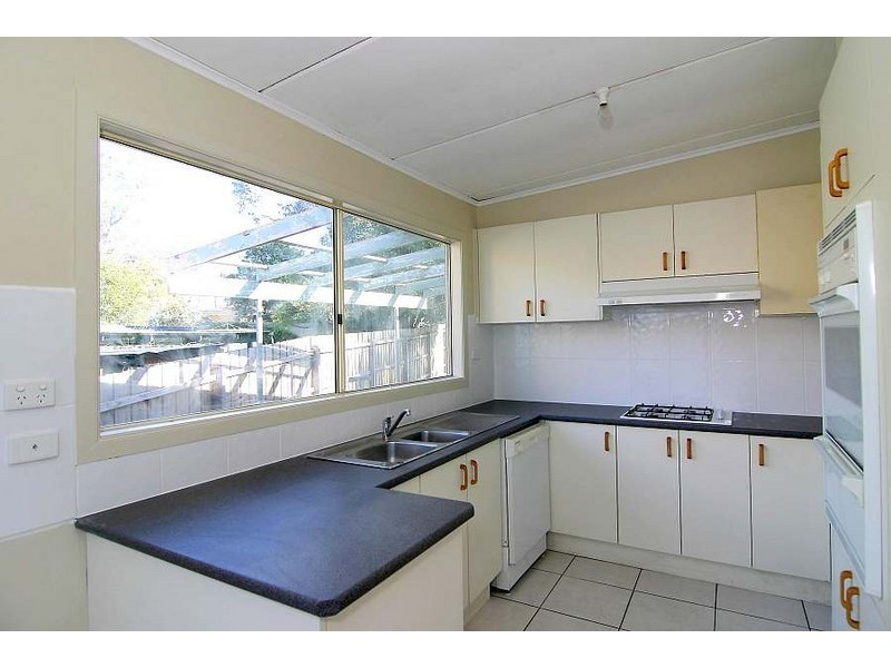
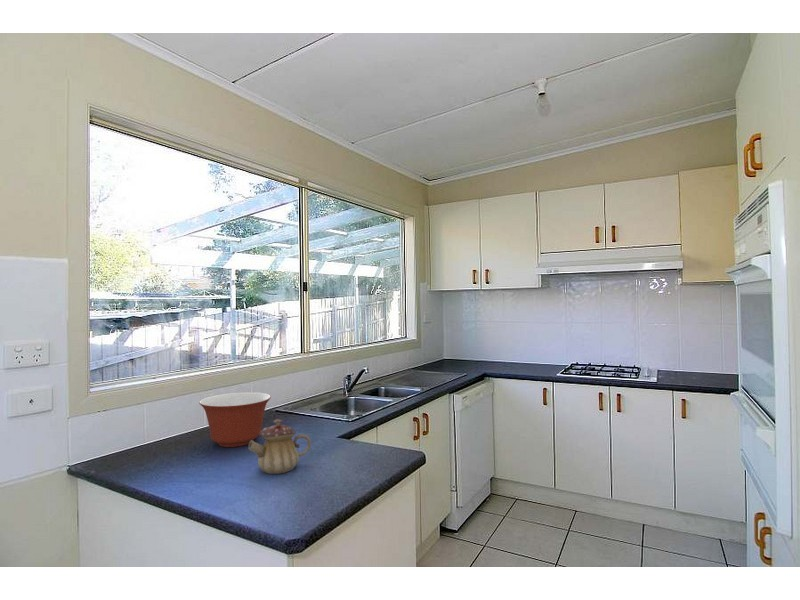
+ mixing bowl (236, 420)
+ teapot (281, 442)
